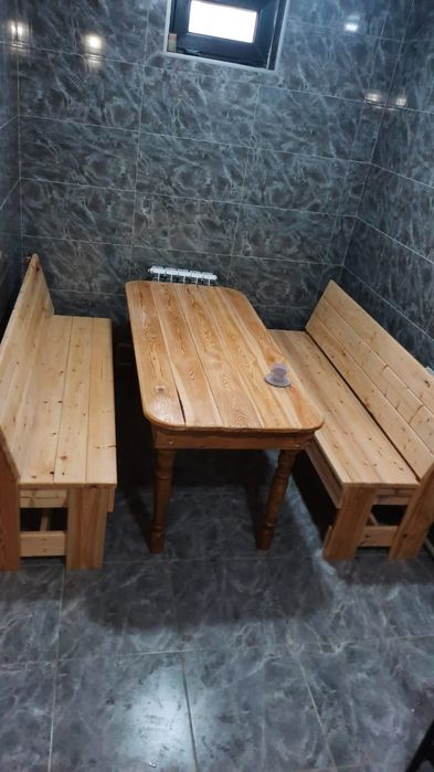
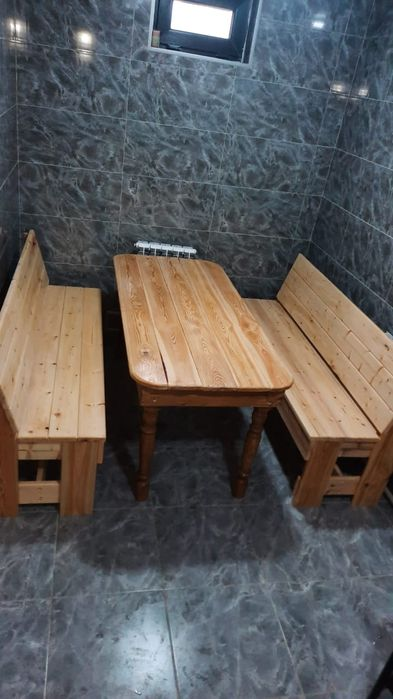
- teacup (278, 373)
